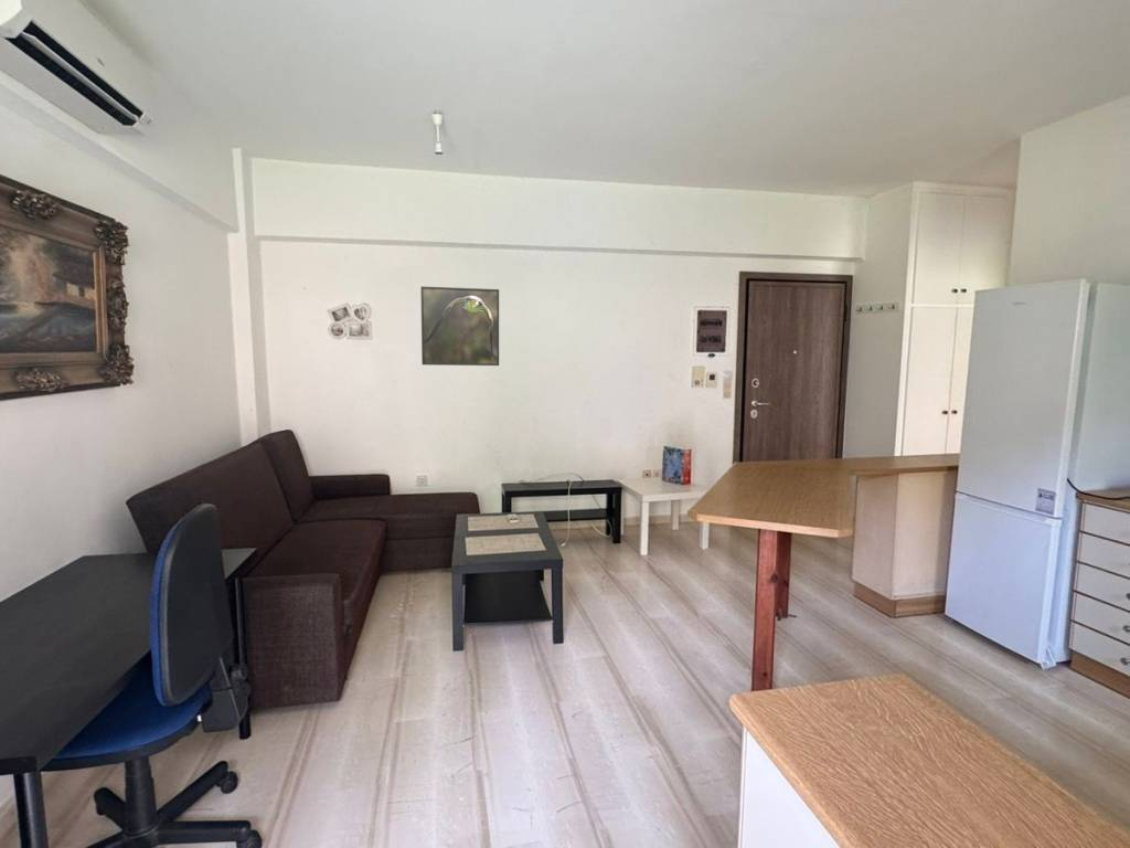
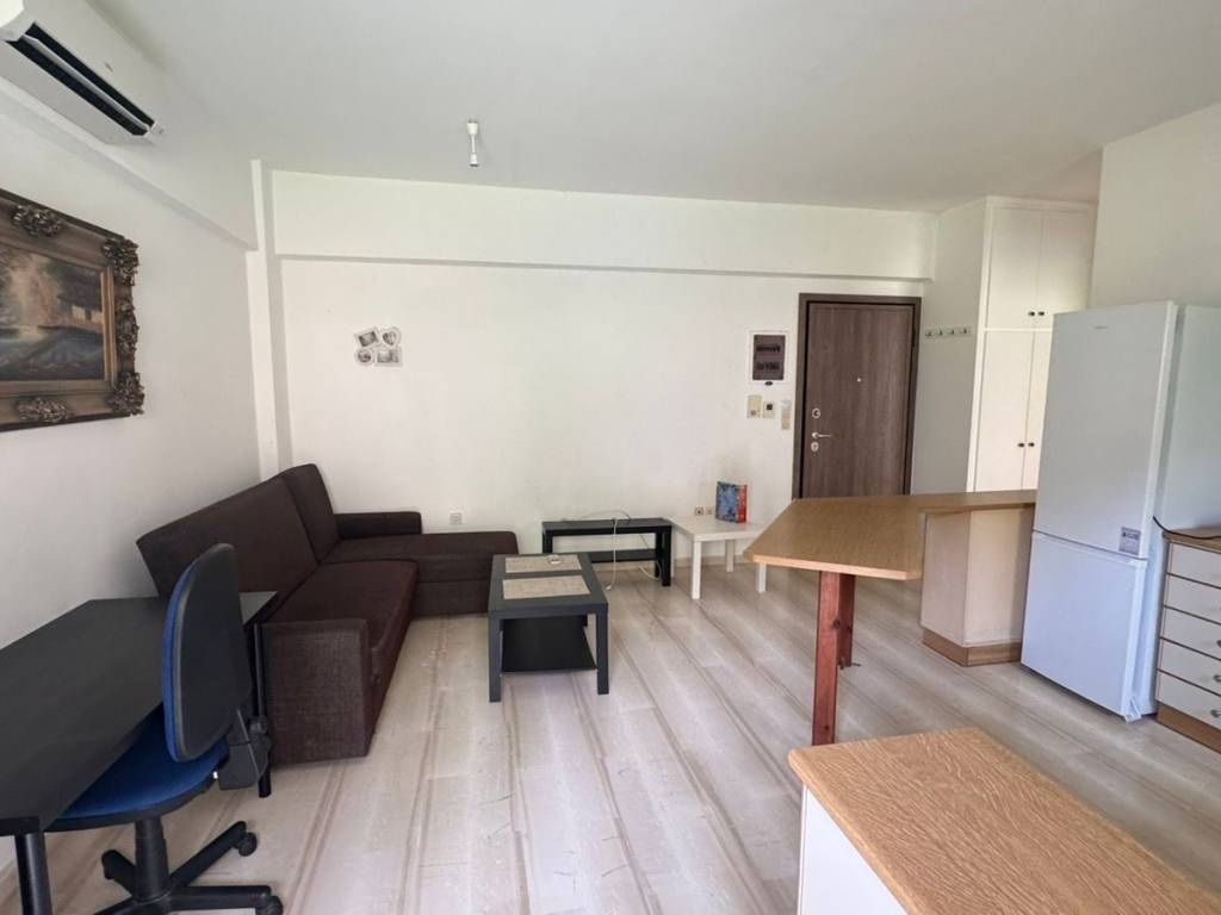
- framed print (460, 327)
